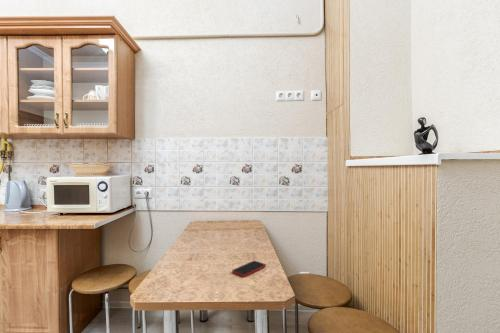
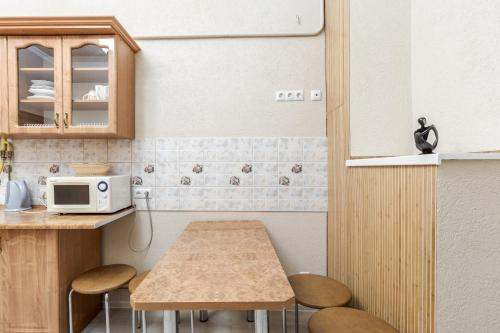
- smartphone (249, 268)
